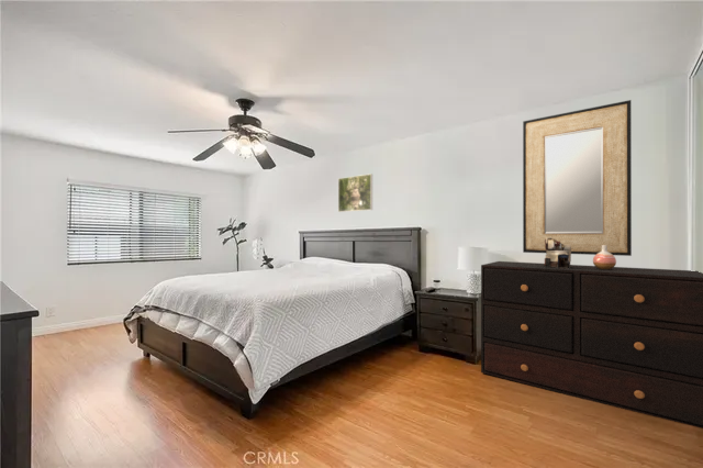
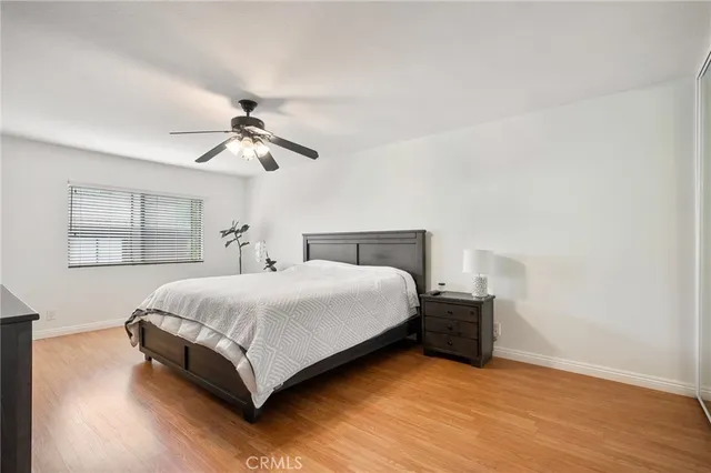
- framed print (354, 193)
- ruined building (557, 252)
- home mirror (572, 182)
- dresser (579, 326)
- vase (604, 256)
